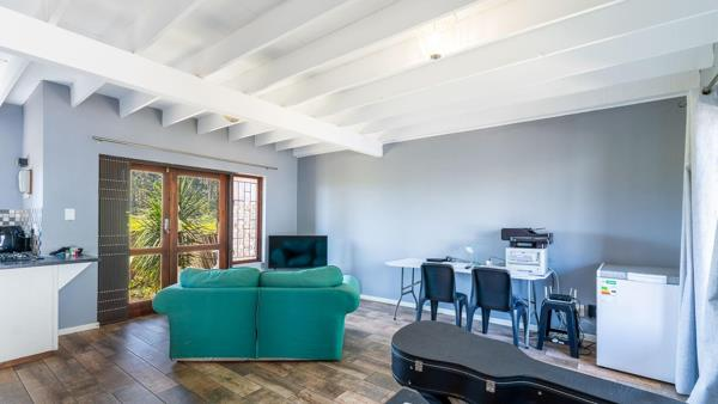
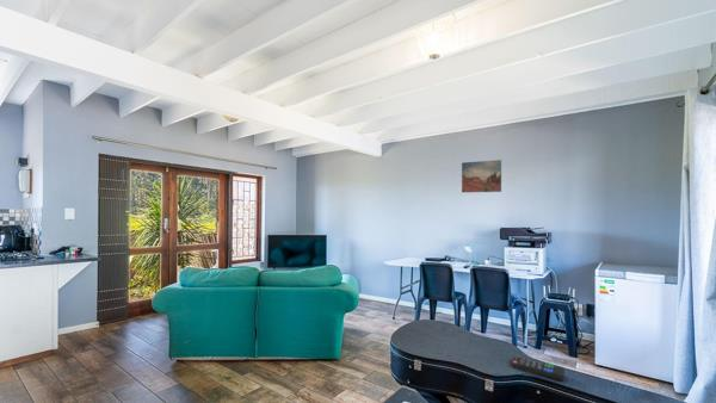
+ wall art (481, 176)
+ remote control (537, 367)
